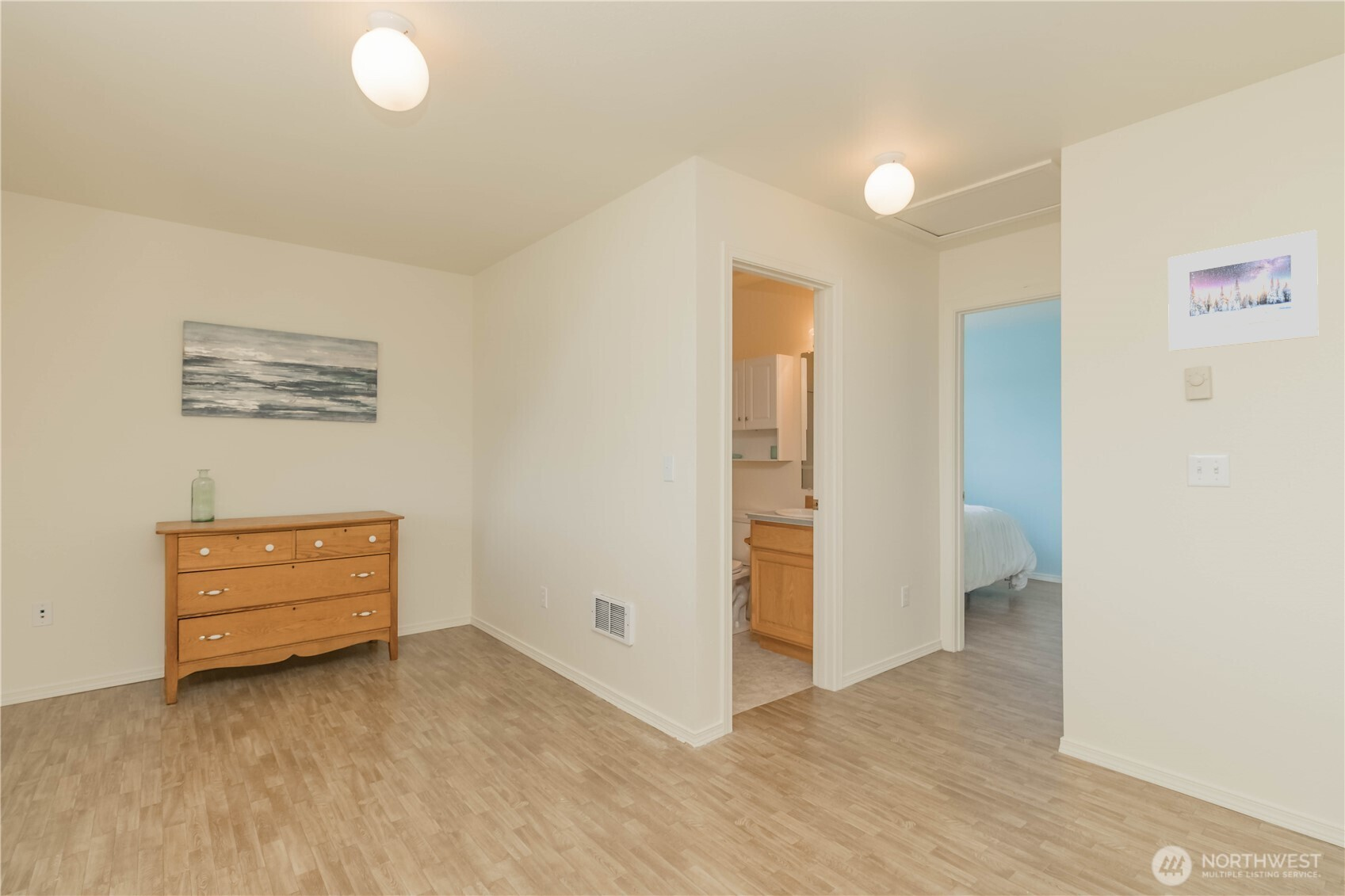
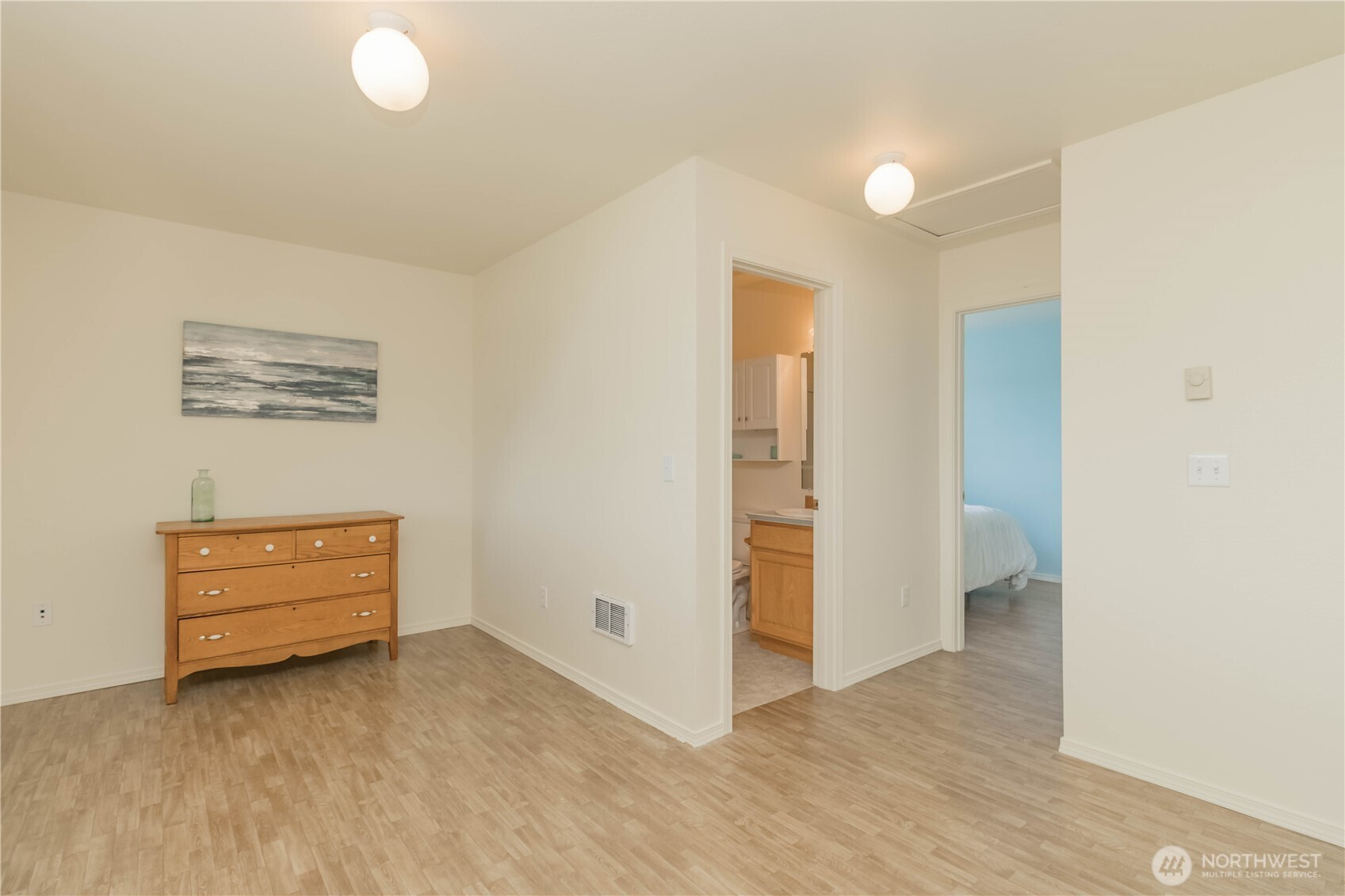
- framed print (1238, 295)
